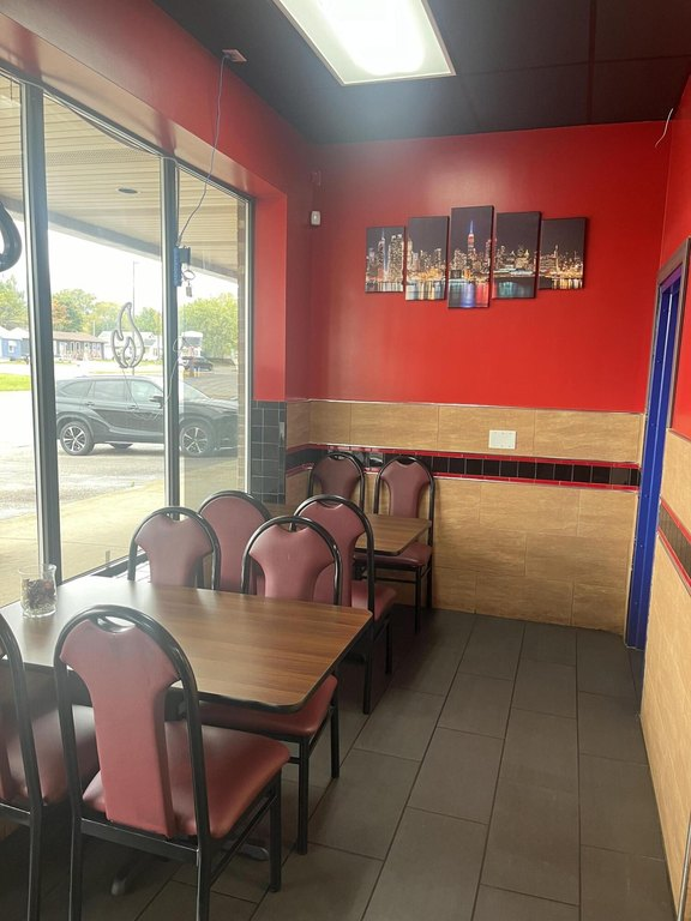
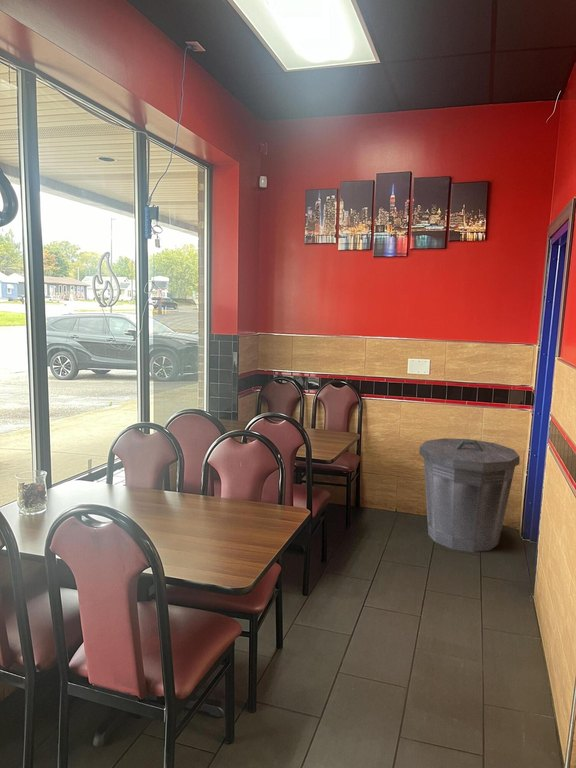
+ trash can (465, 488)
